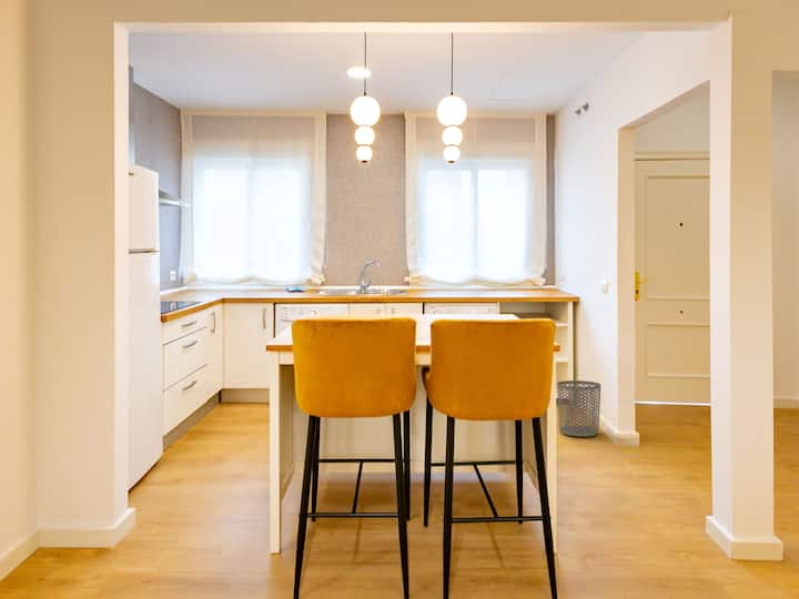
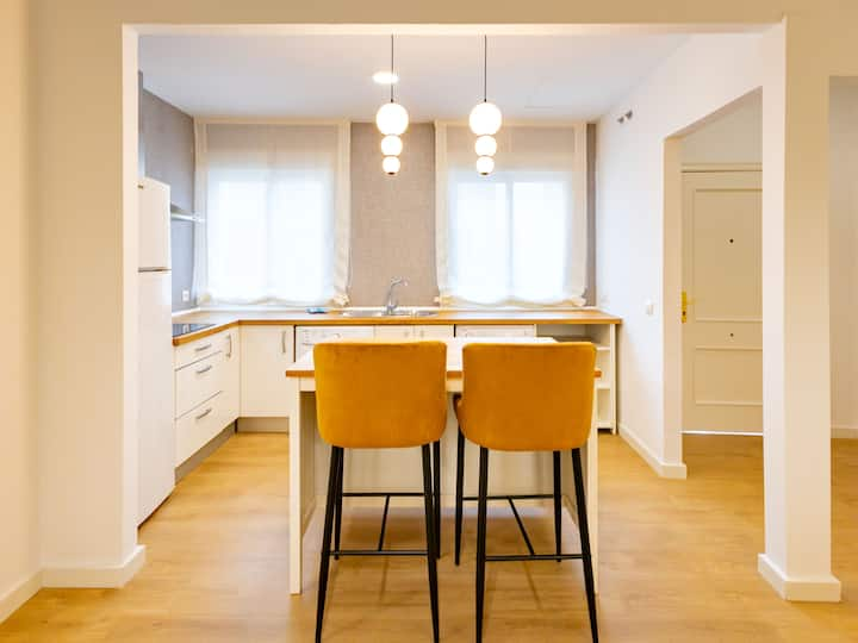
- waste bin (578, 408)
